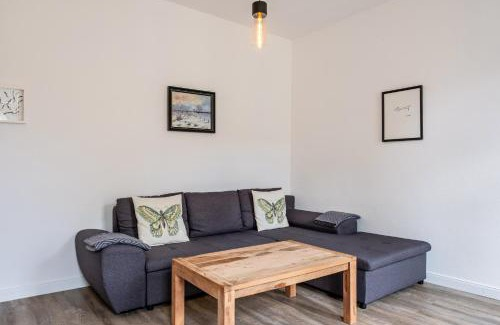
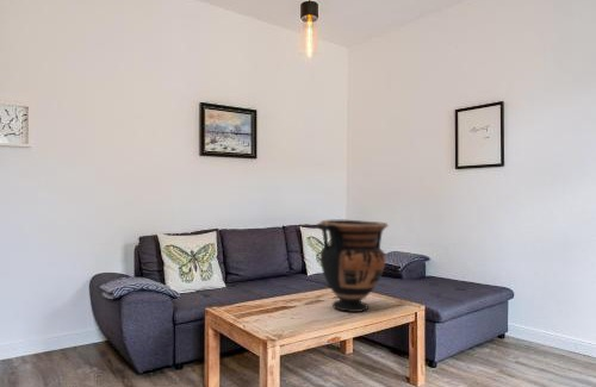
+ vase (353, 263)
